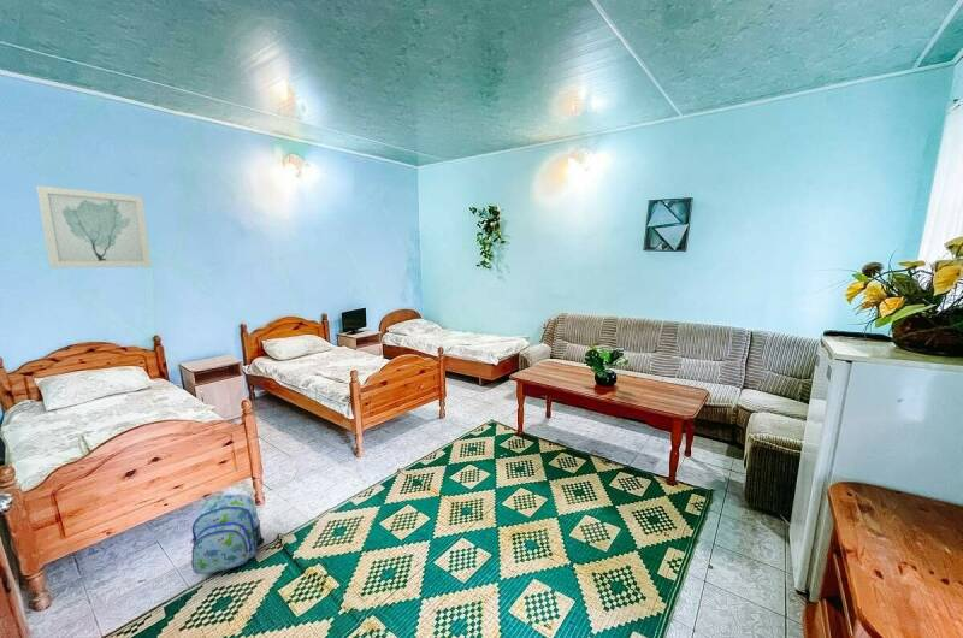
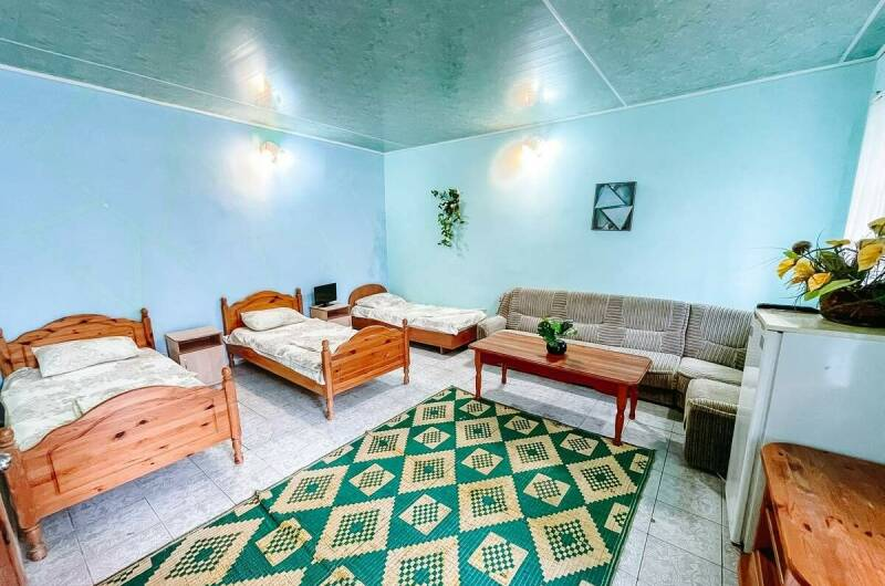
- backpack (225, 532)
- wall art (99, 230)
